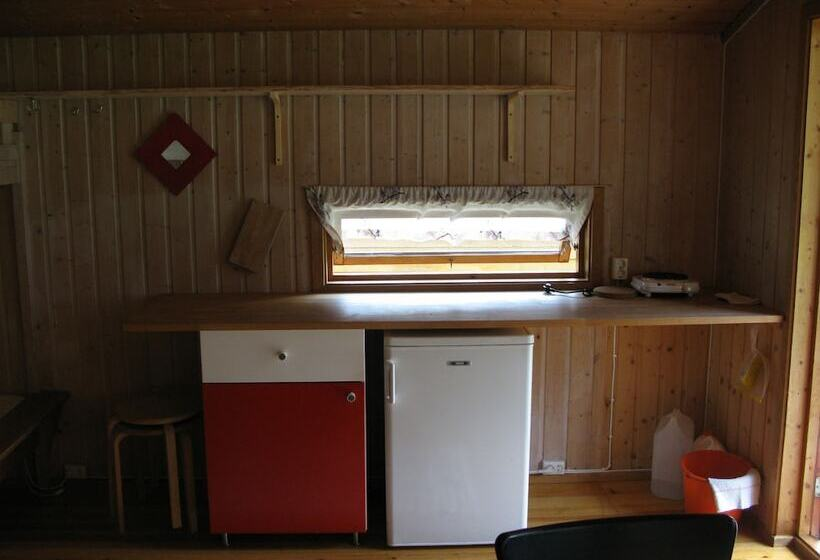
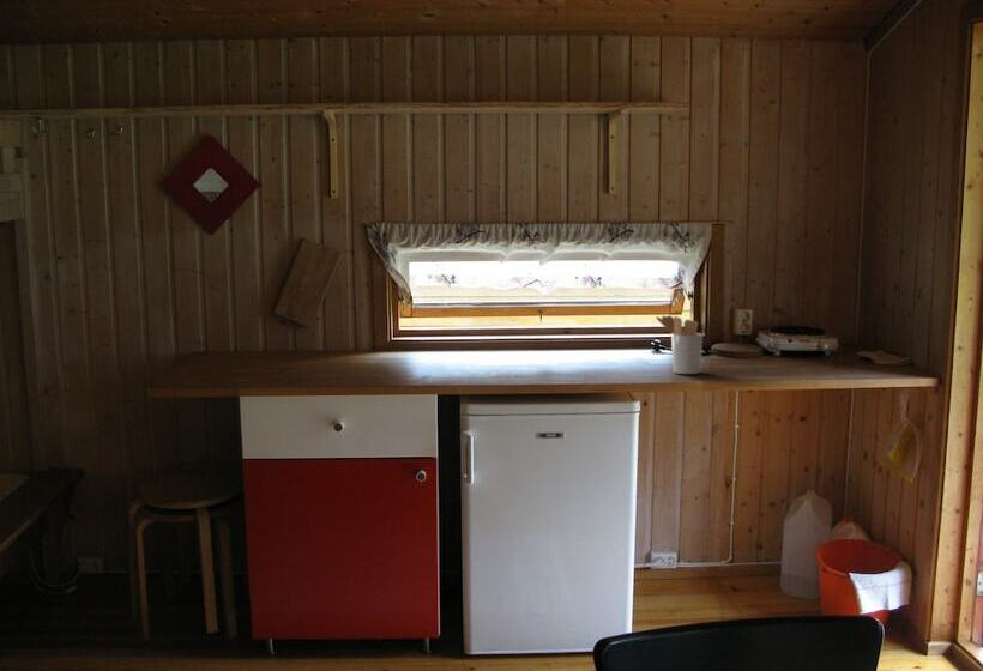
+ utensil holder (679, 343)
